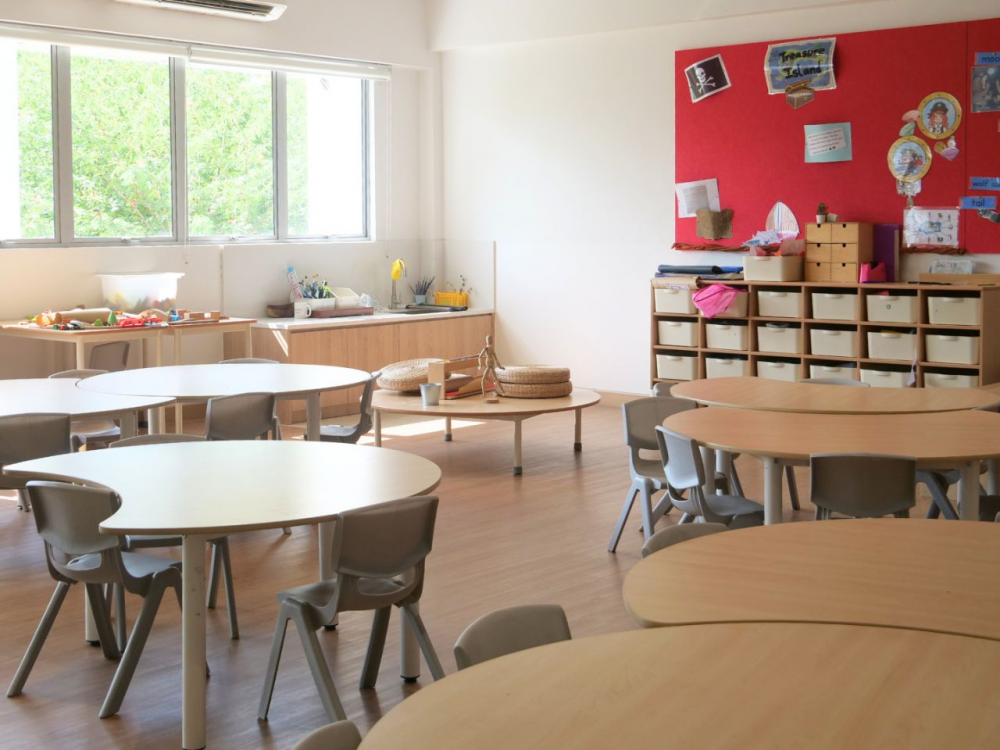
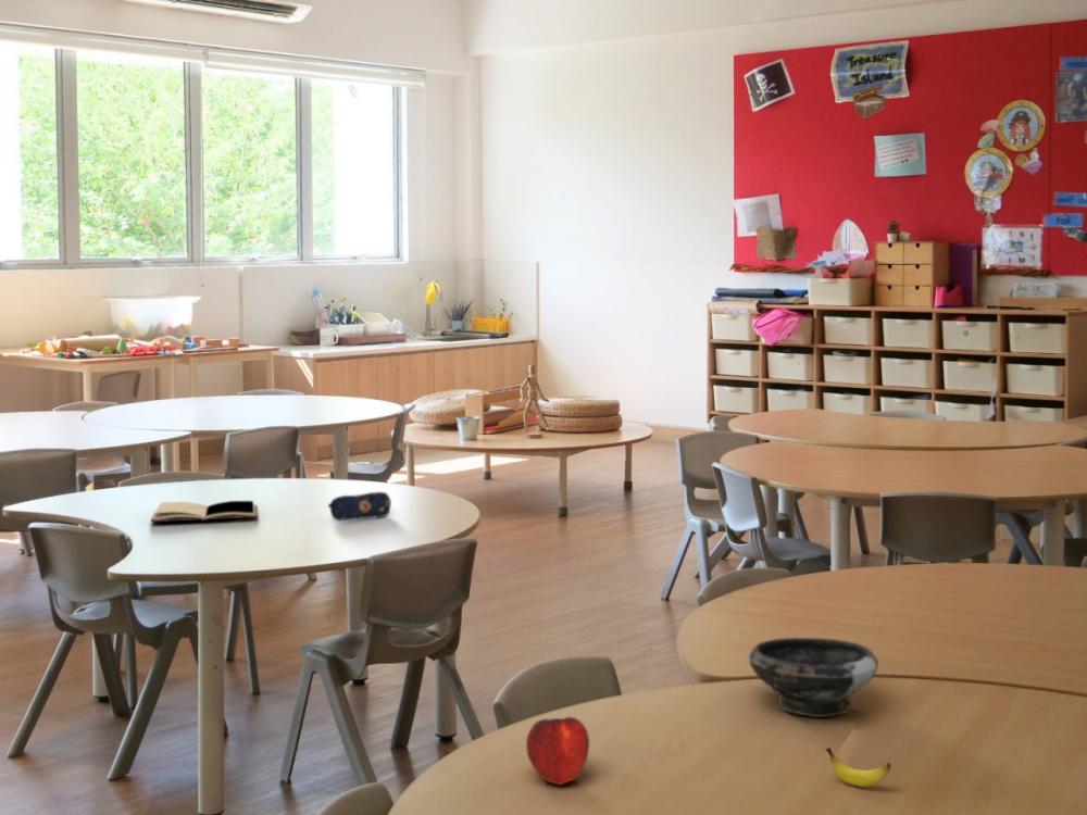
+ pencil case (361, 505)
+ bowl (813, 678)
+ banana (858, 769)
+ apple (559, 748)
+ book (205, 510)
